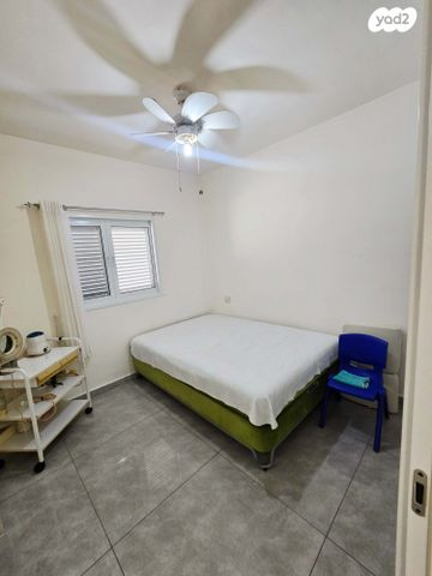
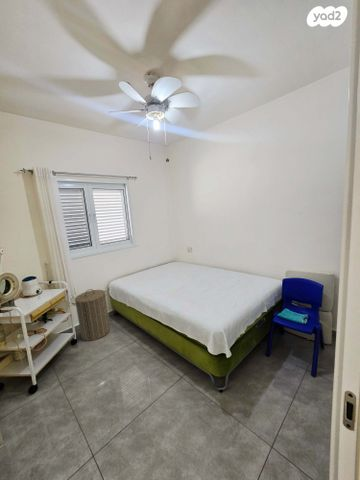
+ laundry hamper (92, 311)
